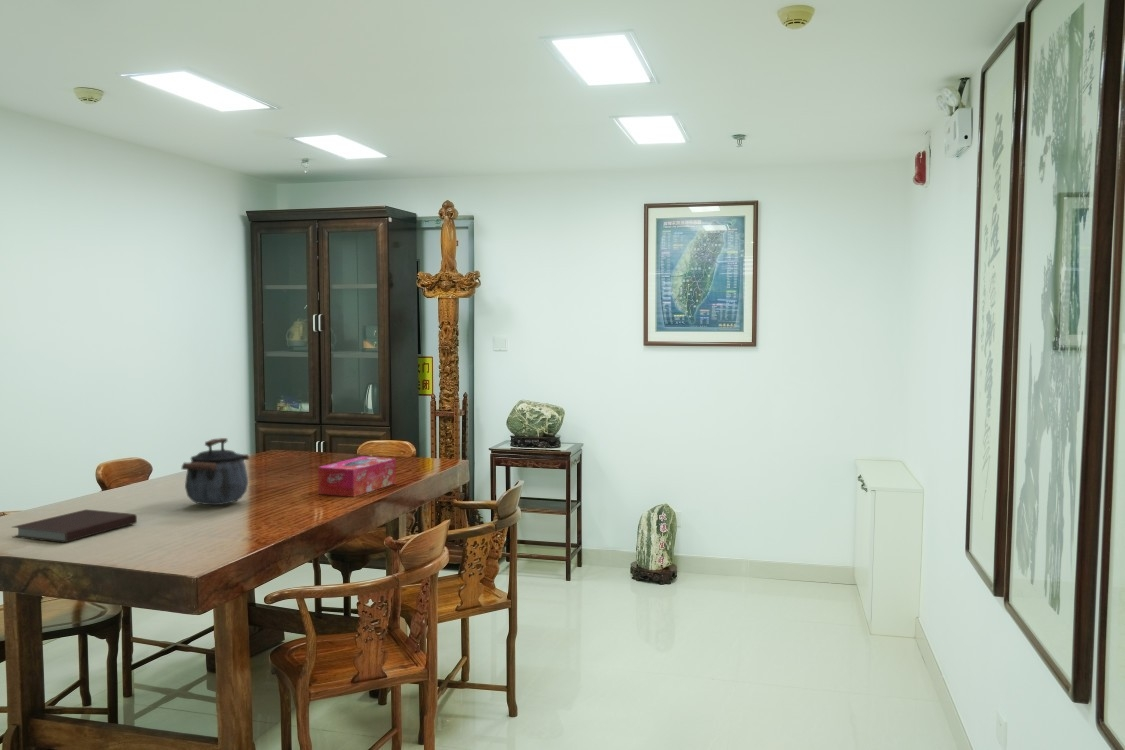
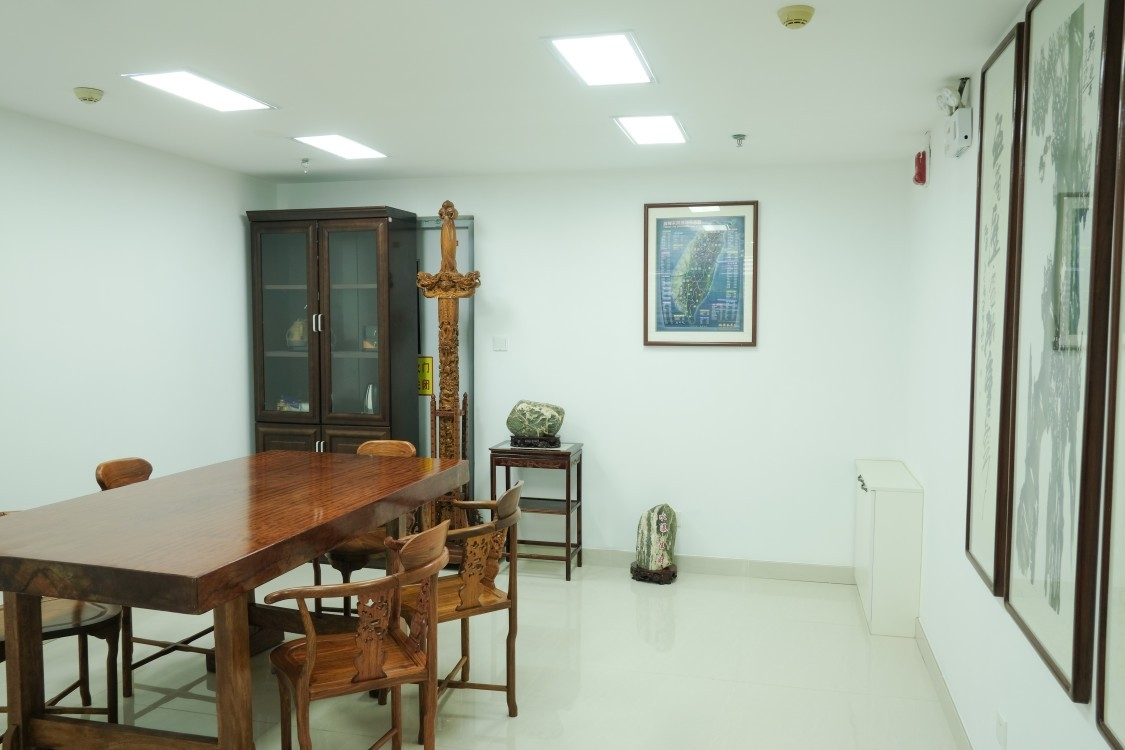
- notebook (76, 525)
- kettle (216, 471)
- tissue box (358, 475)
